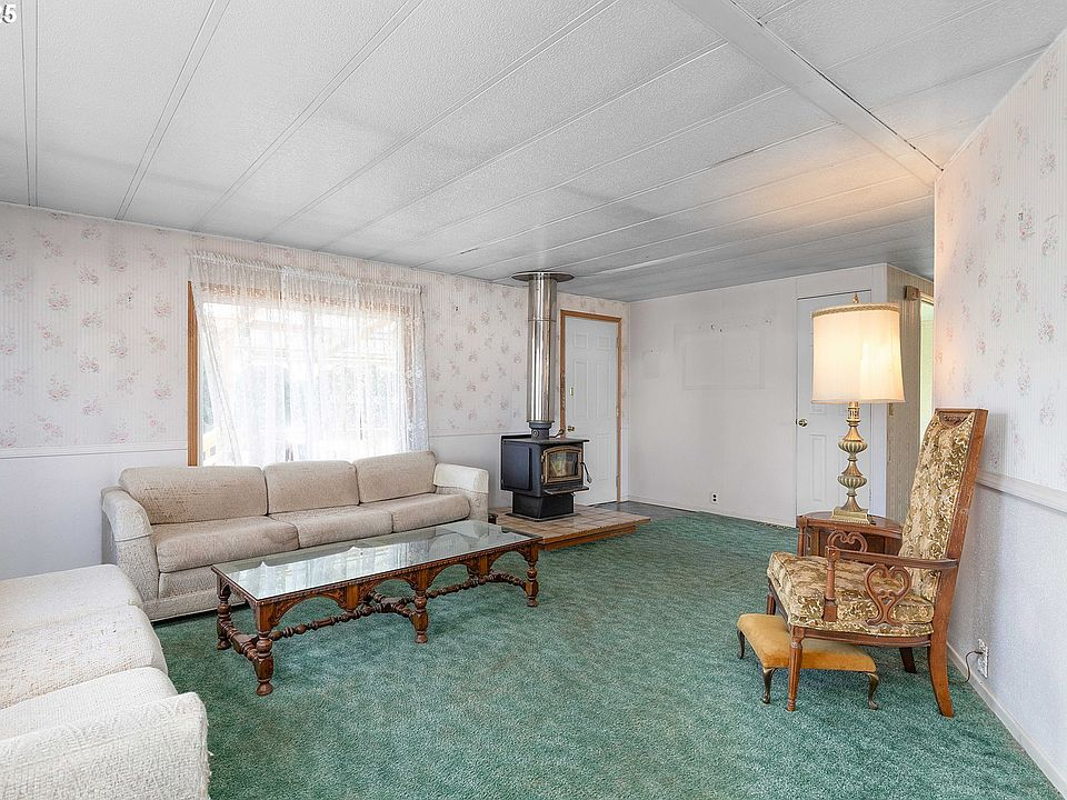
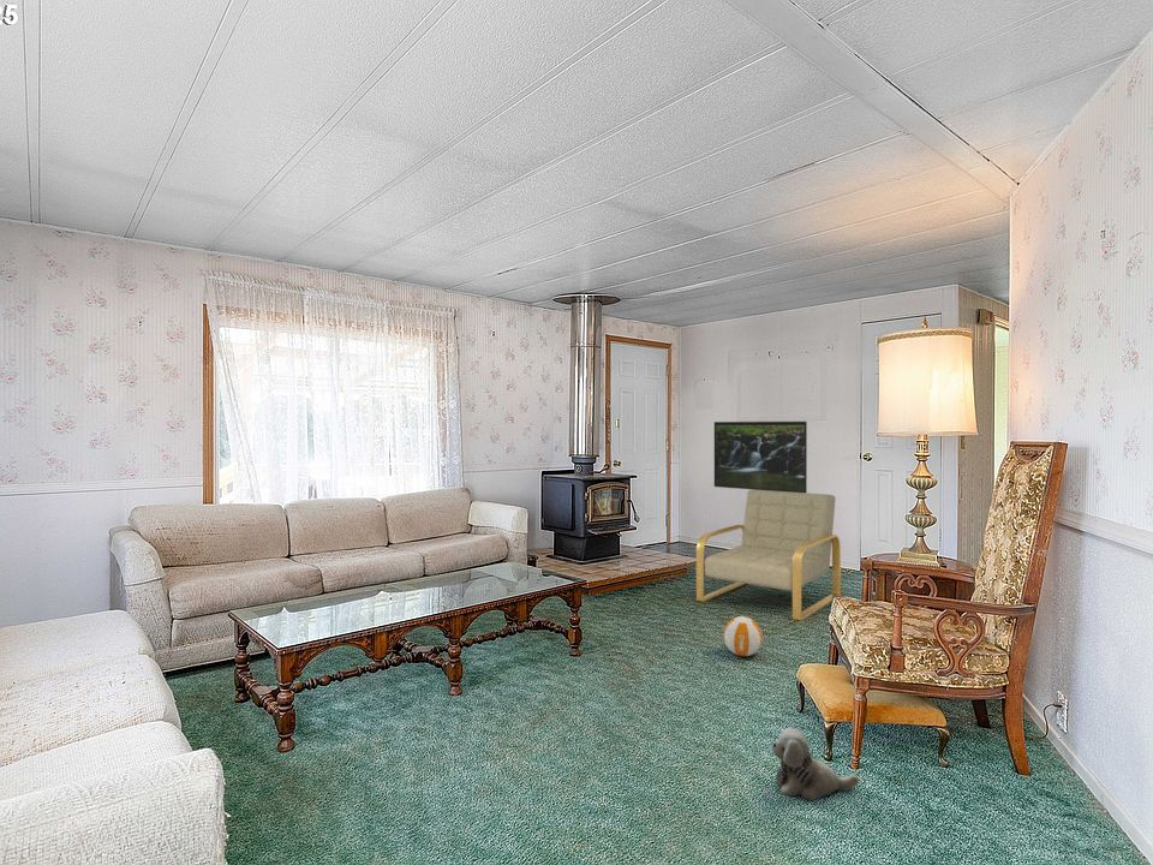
+ plush toy (814, 762)
+ armchair (771, 545)
+ volleyball (742, 636)
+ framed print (758, 455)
